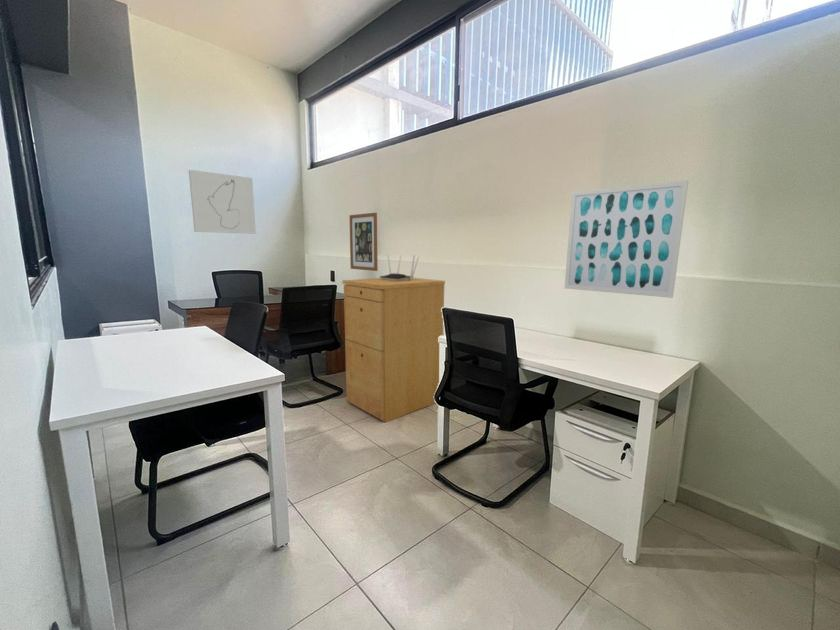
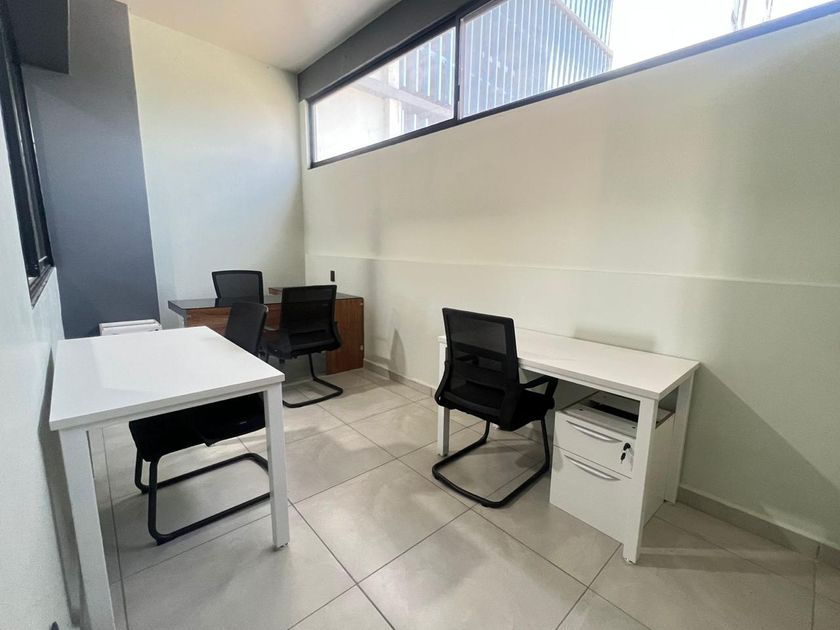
- wall art (363, 242)
- filing cabinet (394, 342)
- wall art (618, 241)
- wireless router (399, 266)
- wall art (224, 203)
